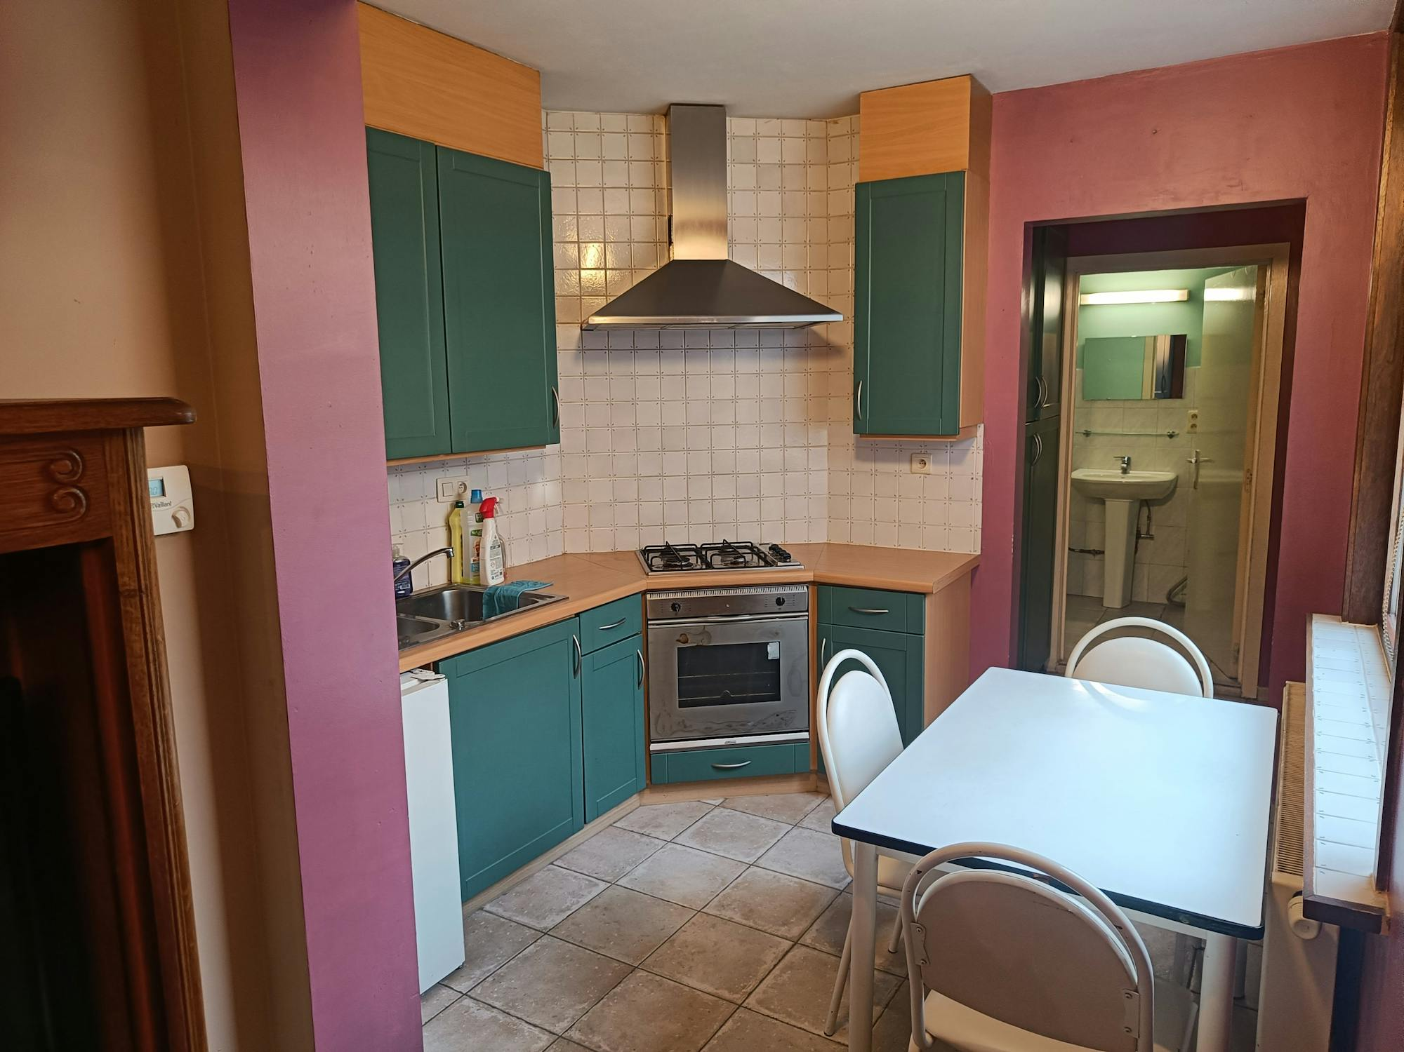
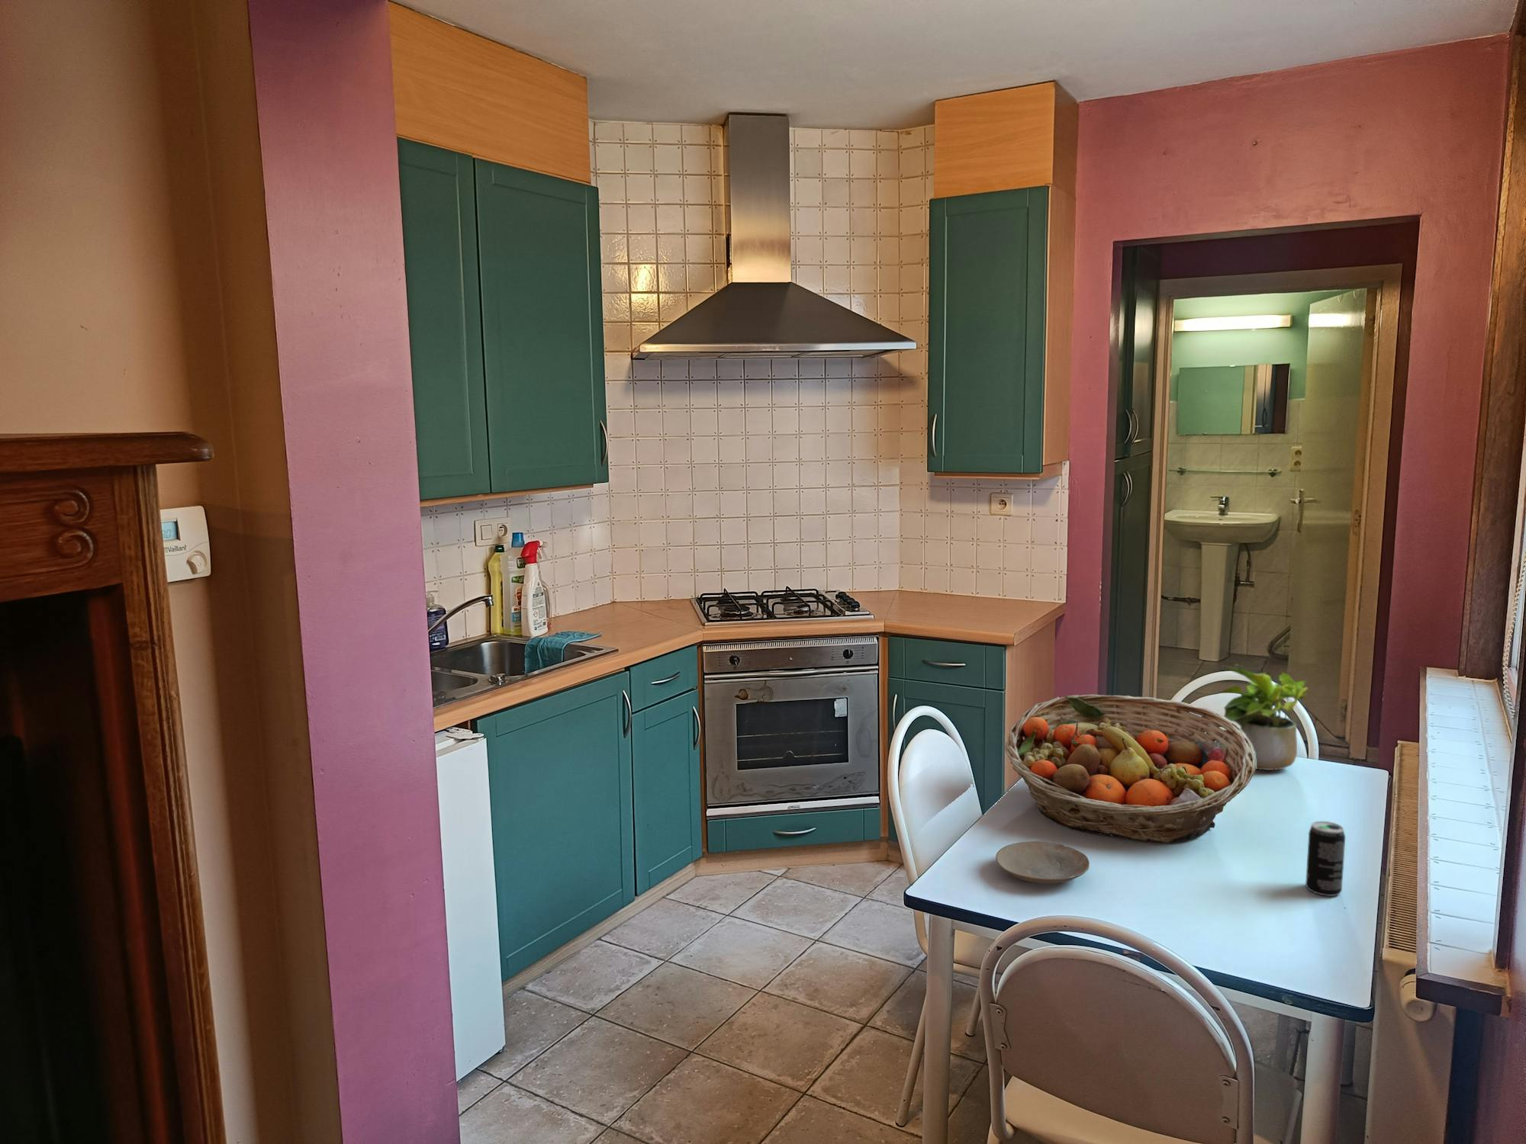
+ fruit basket (1125, 765)
+ plate (1042, 865)
+ potted plant (1262, 715)
+ beverage can (1325, 857)
